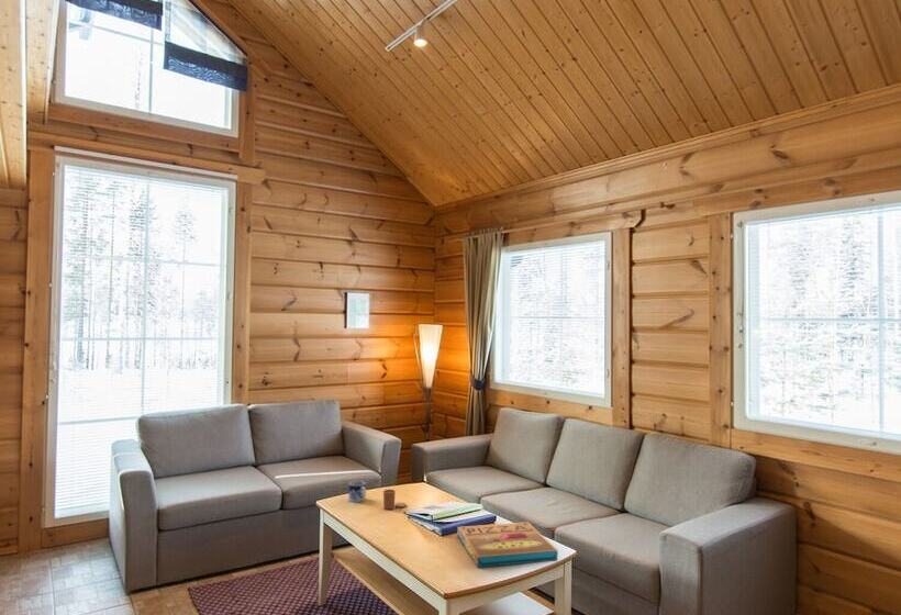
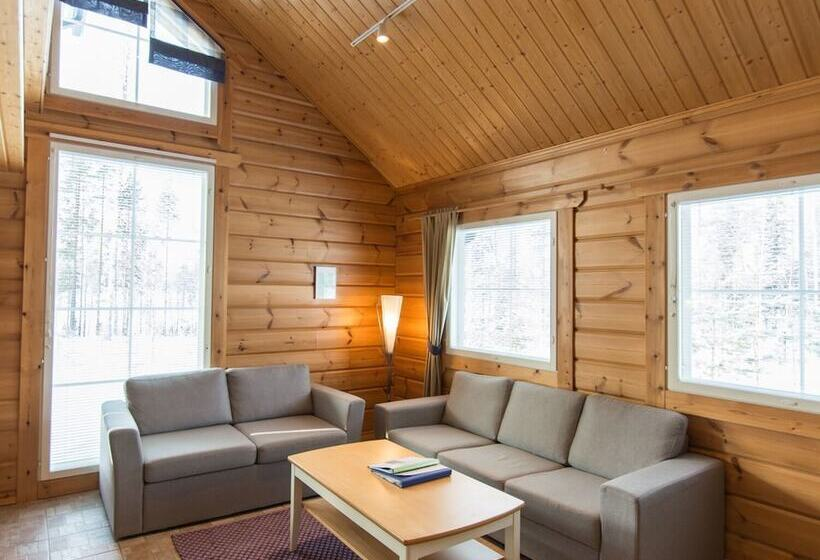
- pizza box (504, 543)
- candle (393, 497)
- mug (358, 492)
